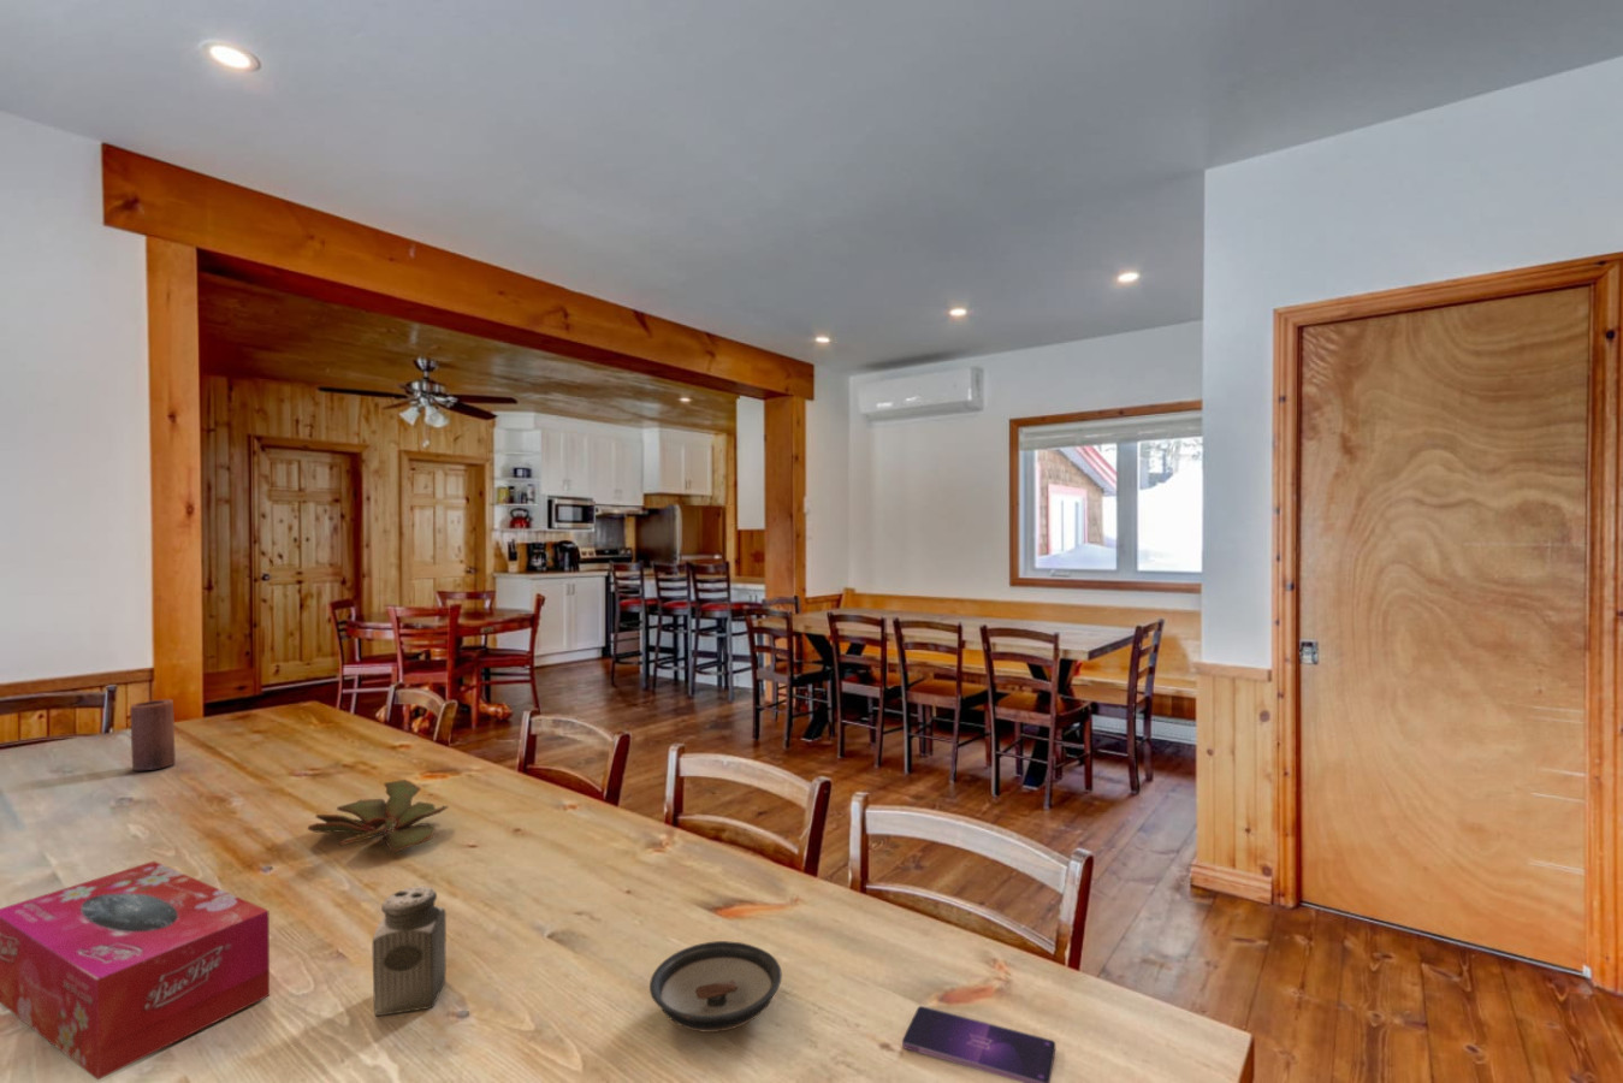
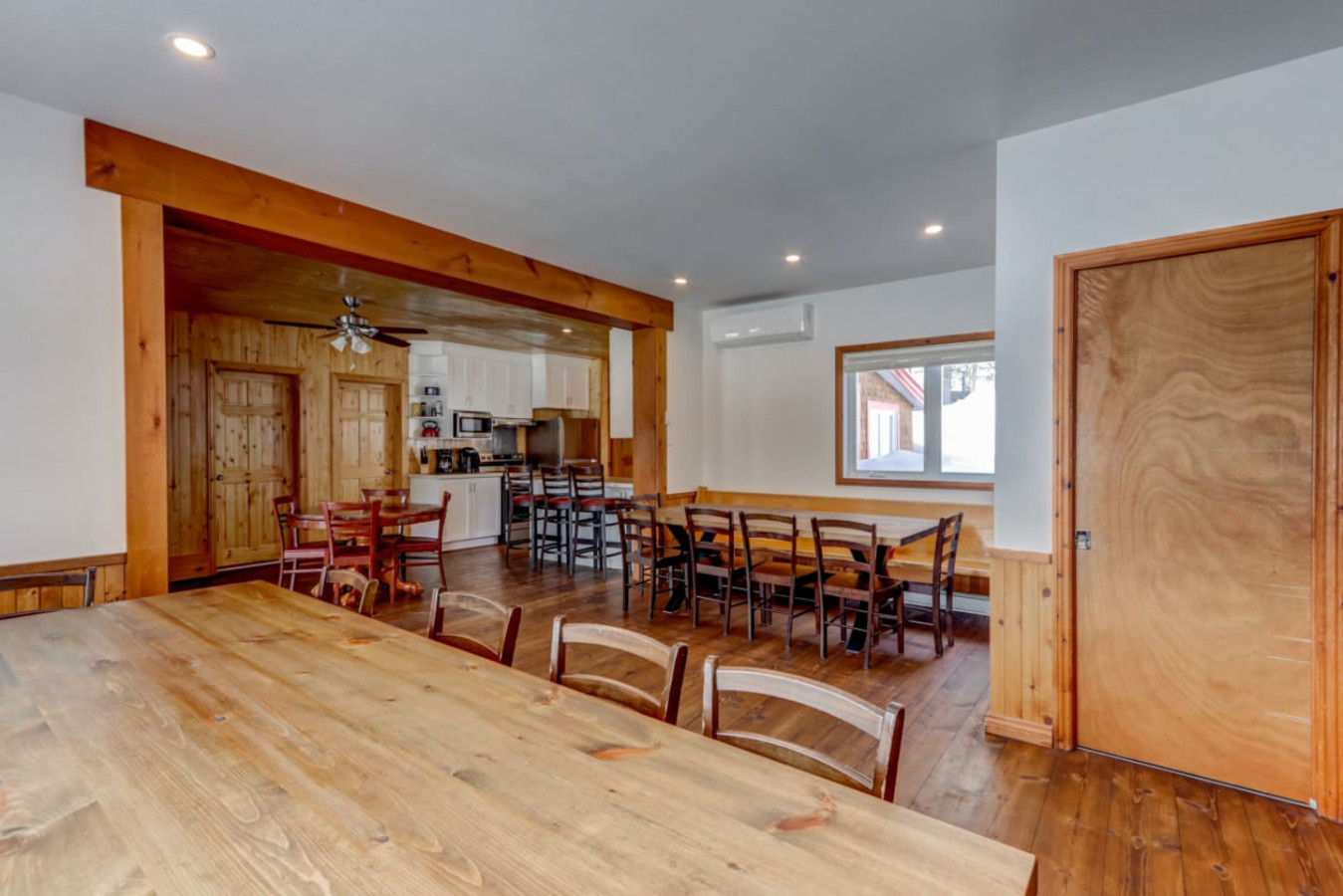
- saucer (715, 991)
- salt shaker (410, 944)
- candle (152, 734)
- succulent plant (384, 816)
- tissue box (131, 952)
- smartphone (978, 1043)
